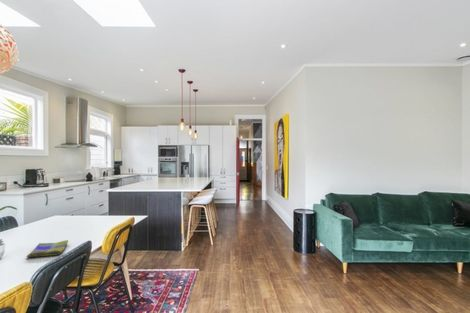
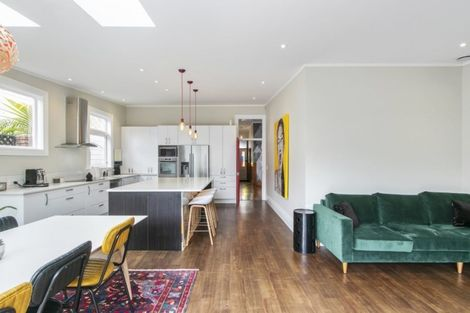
- dish towel (49, 248)
